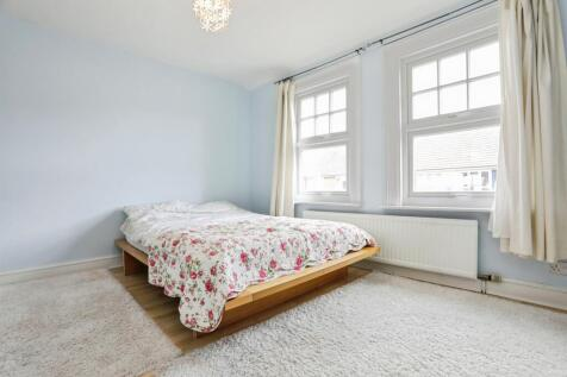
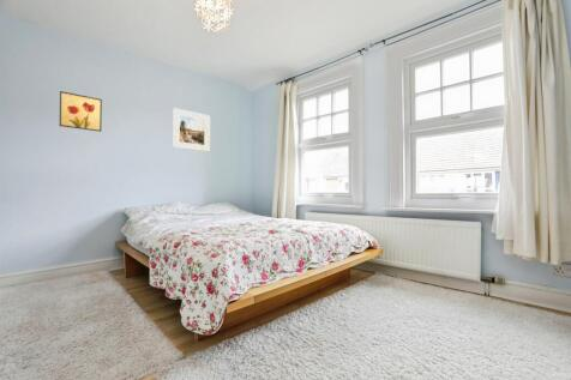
+ wall art (80, 111)
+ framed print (192, 131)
